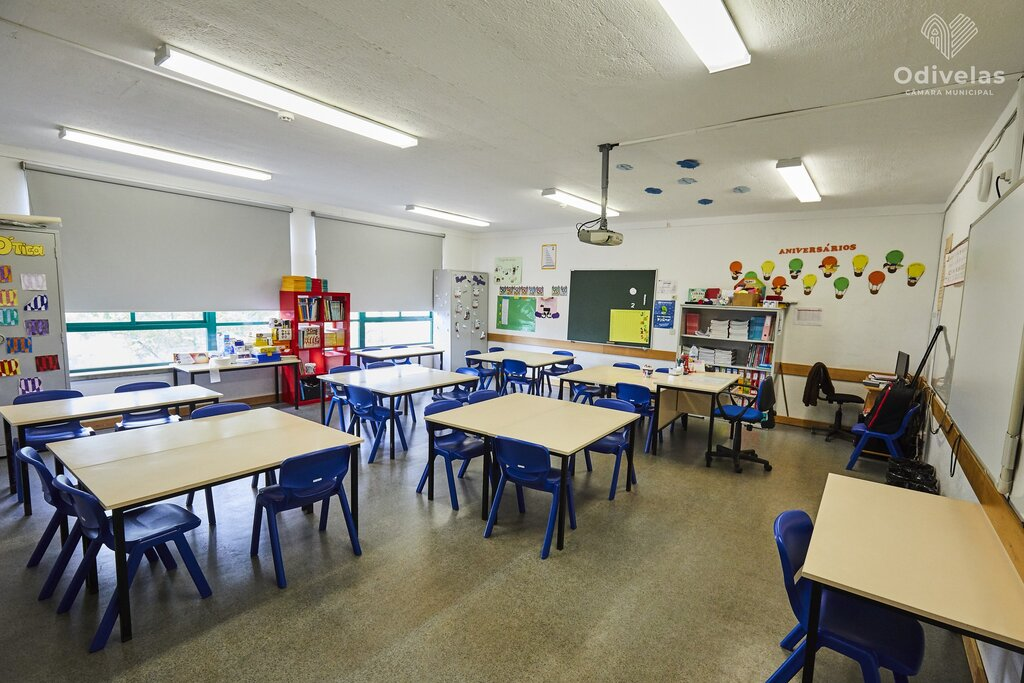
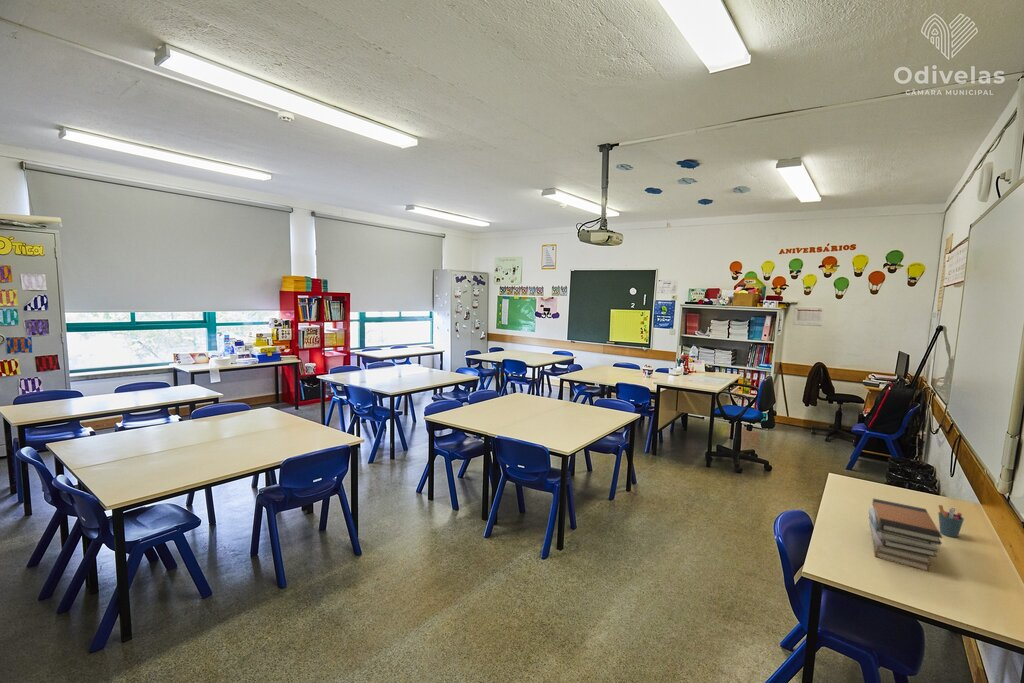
+ book stack (901, 532)
+ pen holder (950, 519)
